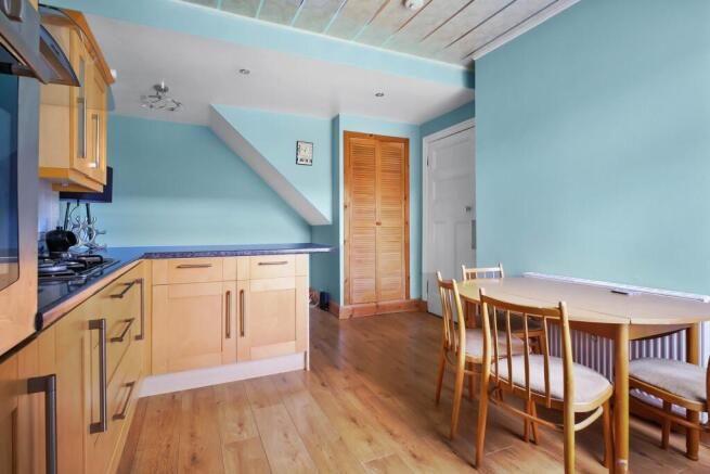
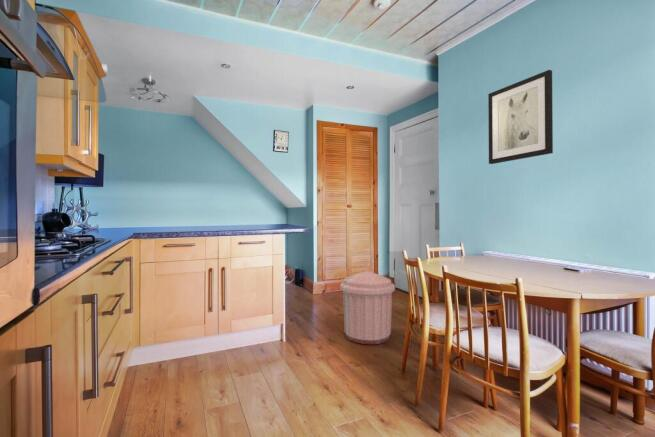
+ wall art (517, 121)
+ trash can (367, 302)
